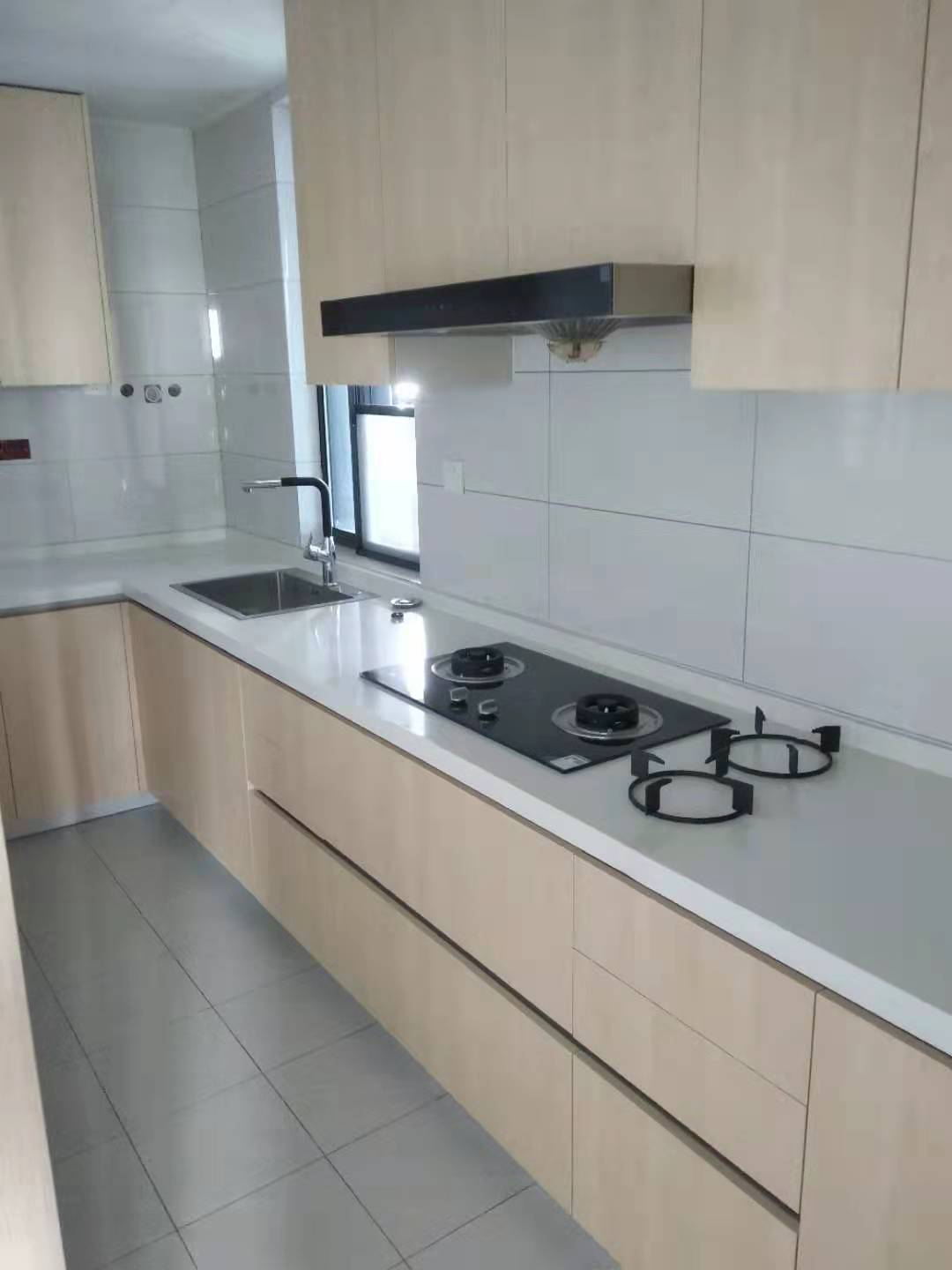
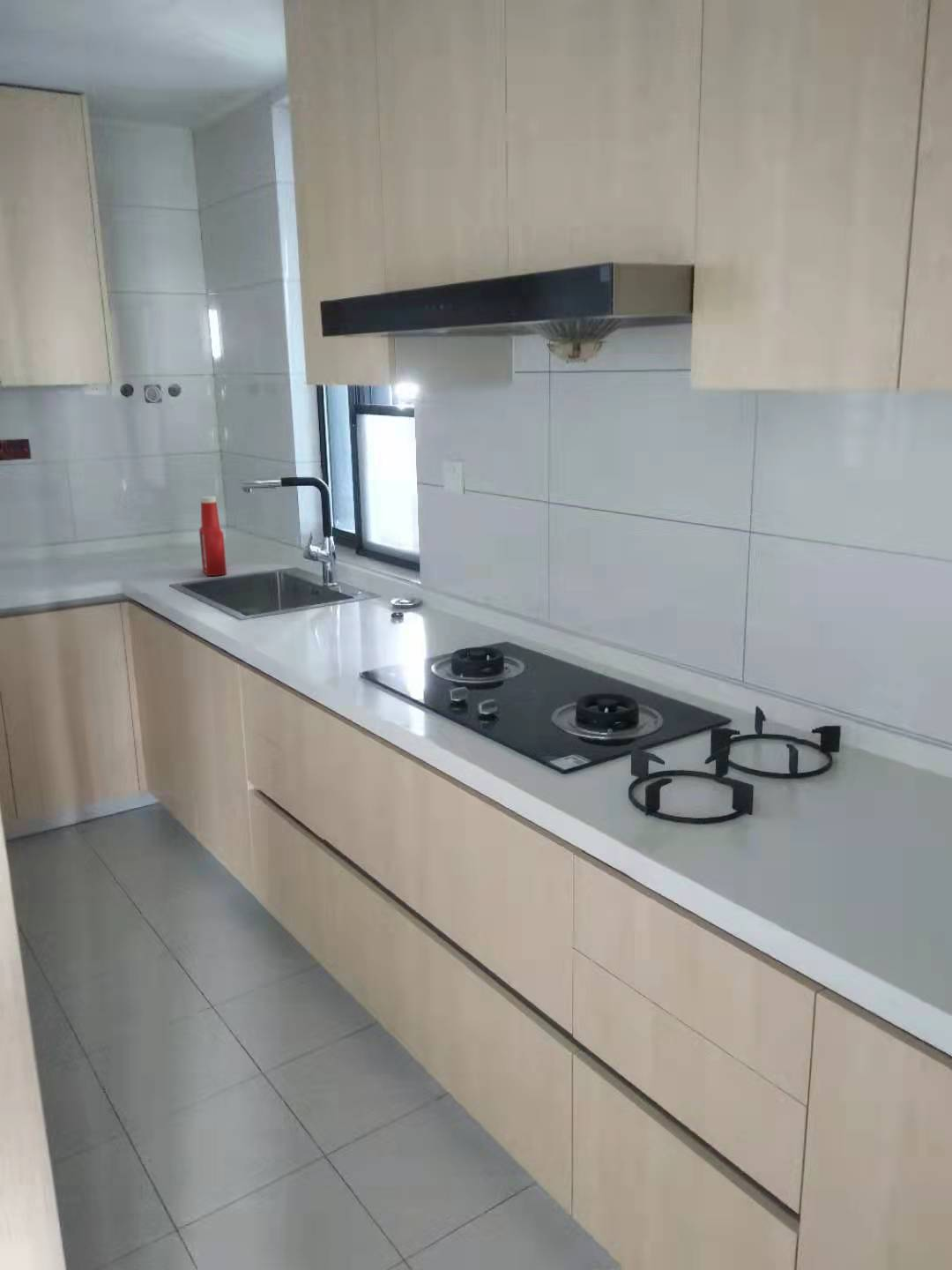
+ soap bottle (211, 534)
